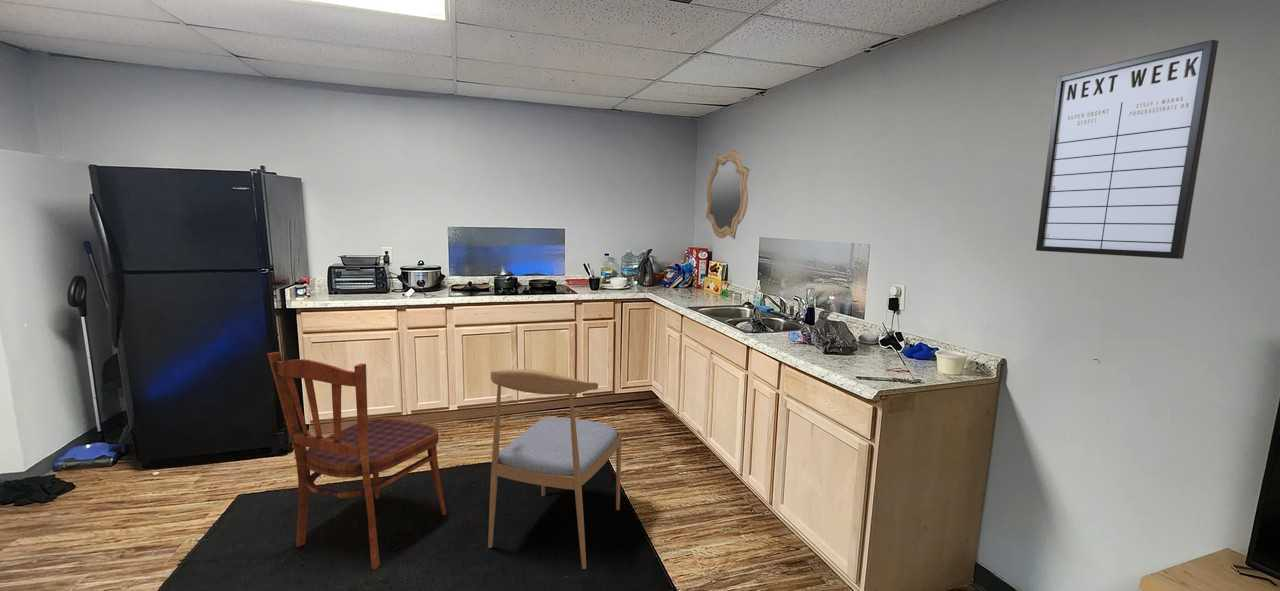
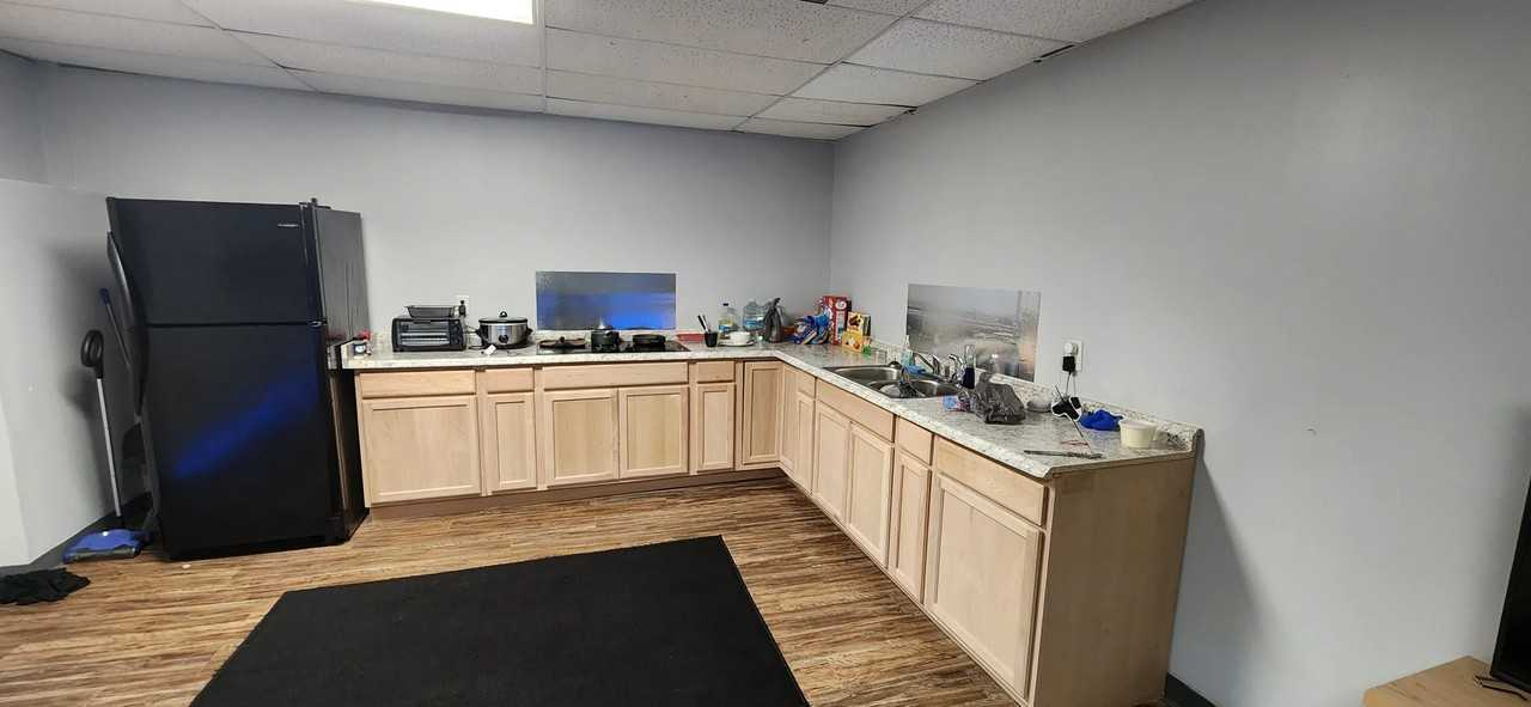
- writing board (1114, 159)
- mirror (724, 195)
- dining chair (366, 441)
- dining chair (560, 443)
